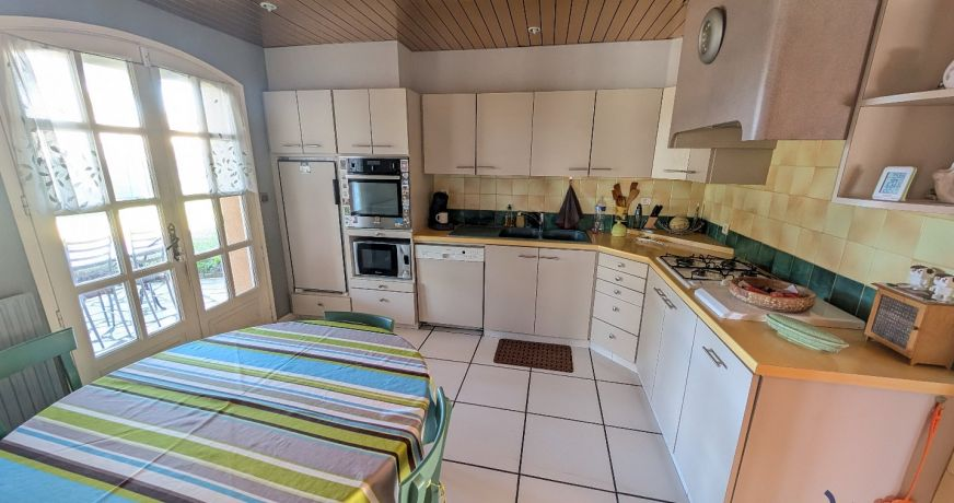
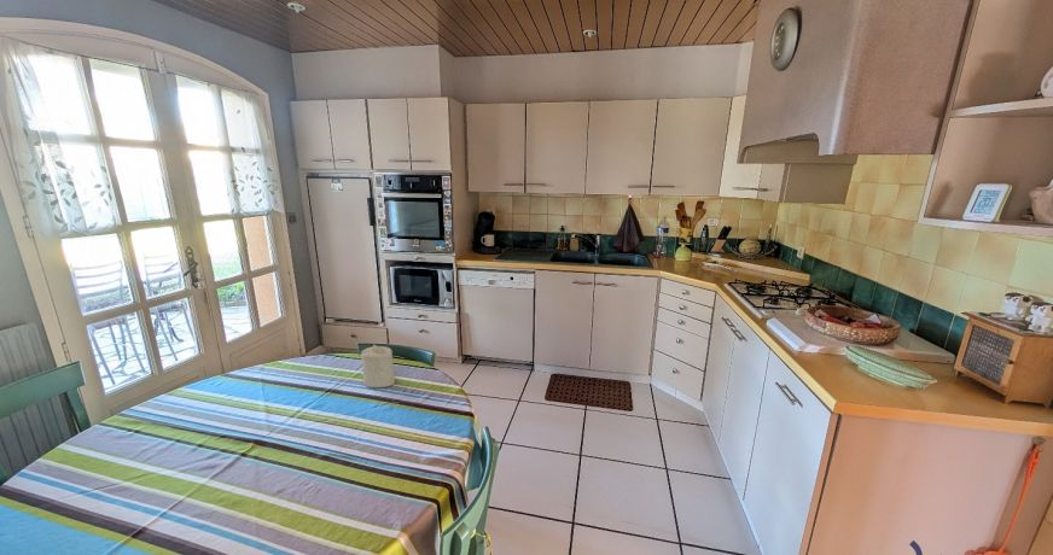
+ candle (378, 363)
